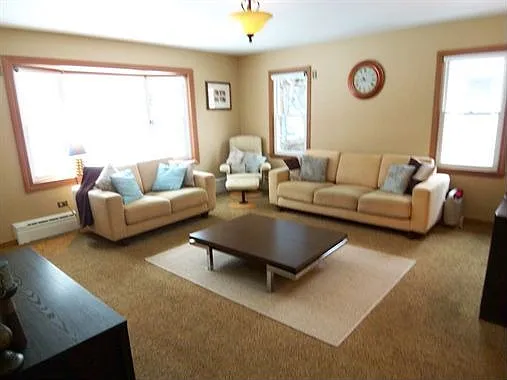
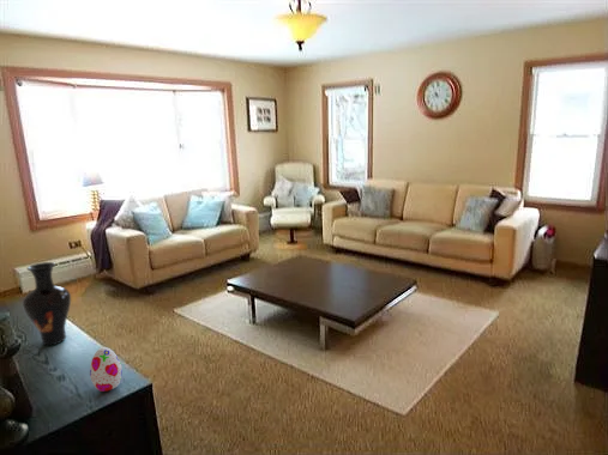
+ vase (48, 304)
+ decorative egg (106, 368)
